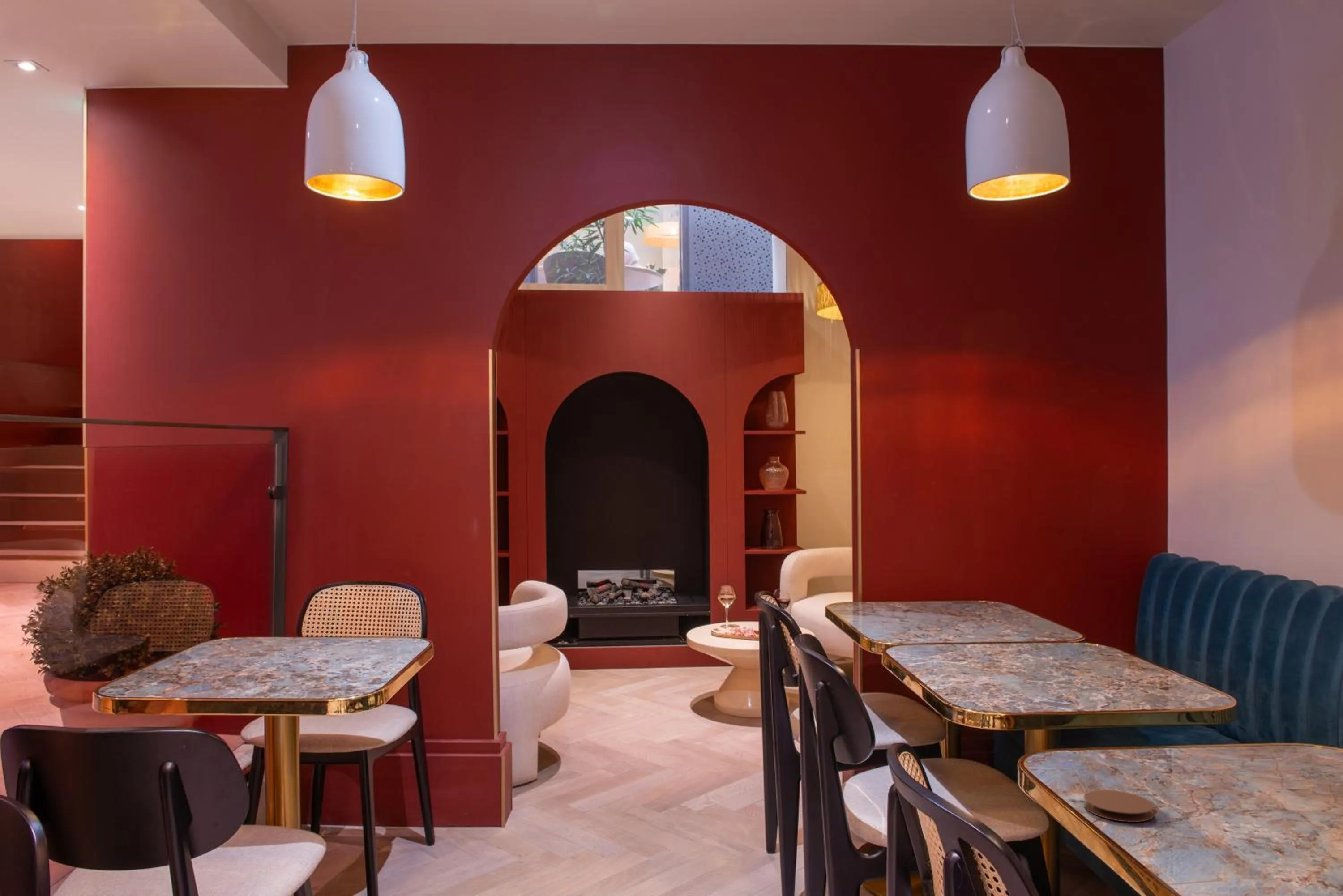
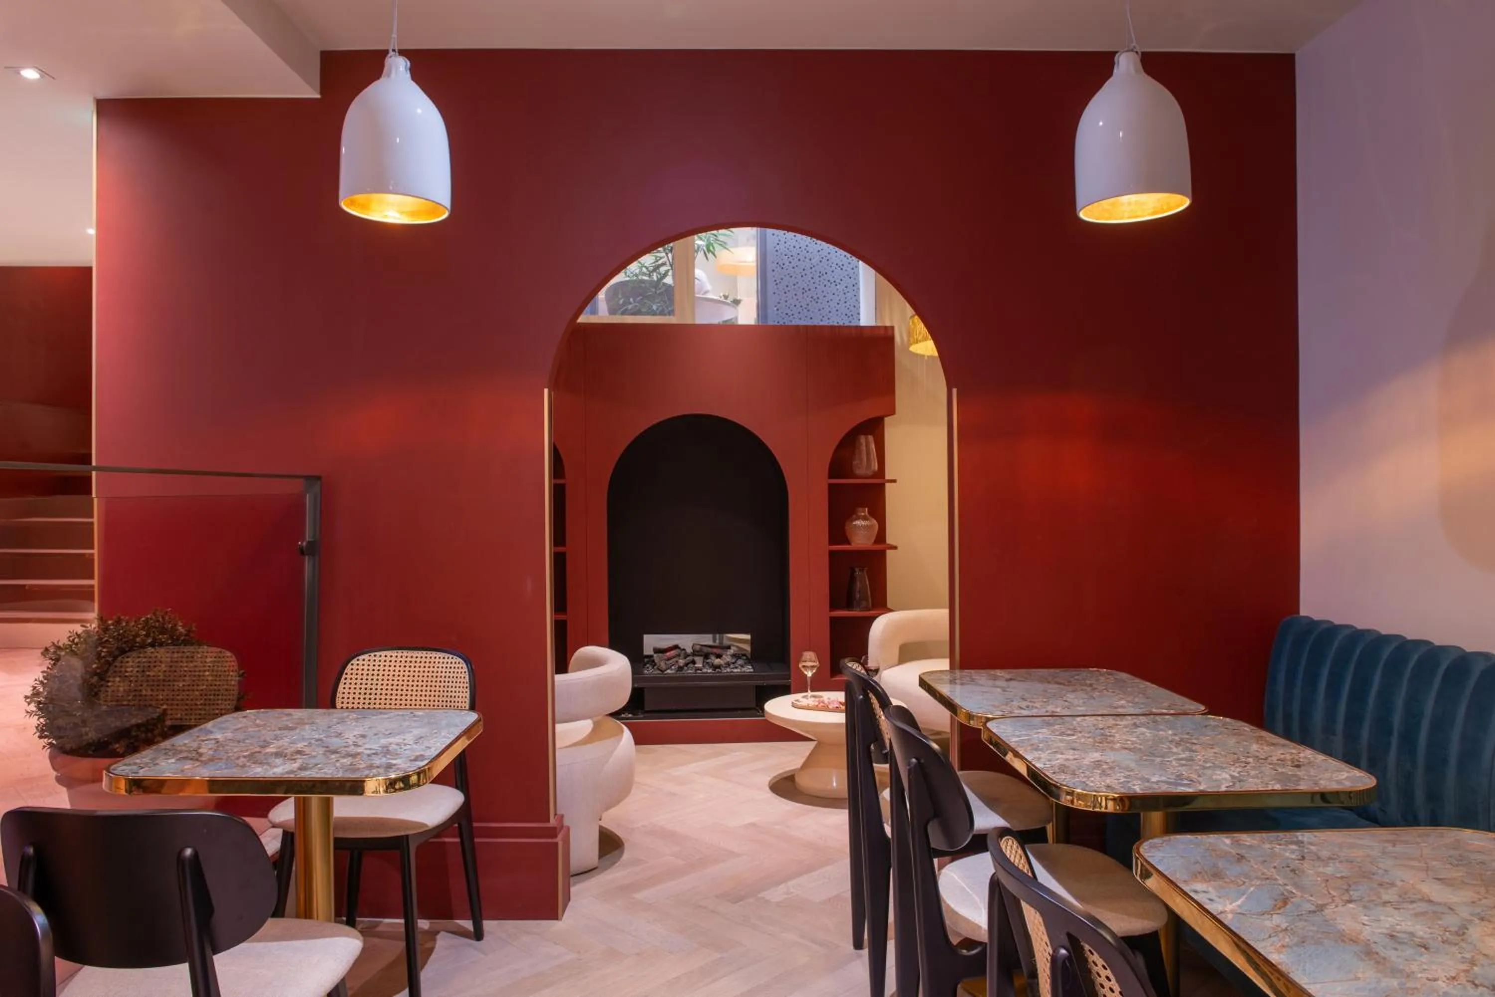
- coaster (1118, 805)
